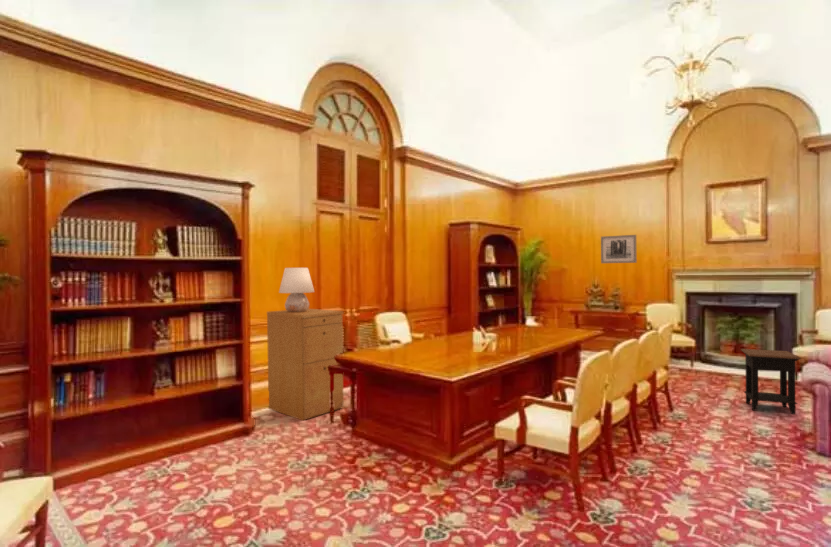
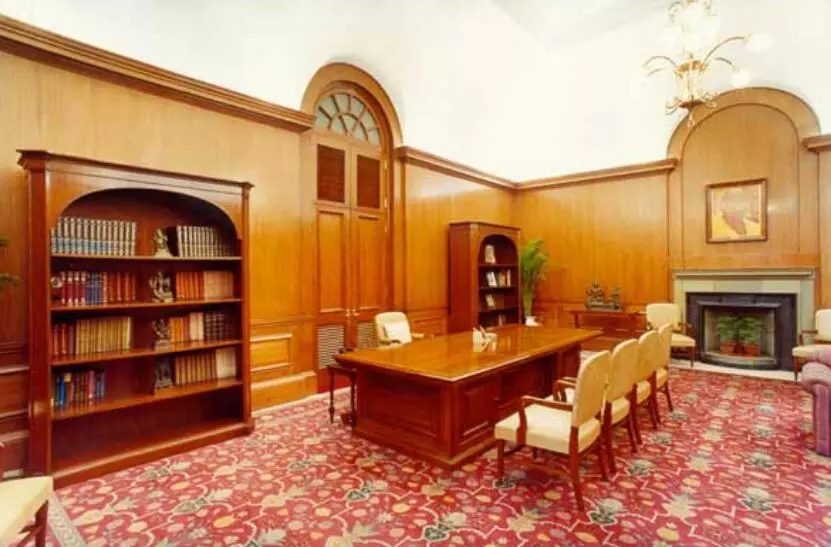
- filing cabinet (305, 360)
- side table (769, 369)
- wall art (618, 249)
- table lamp (296, 289)
